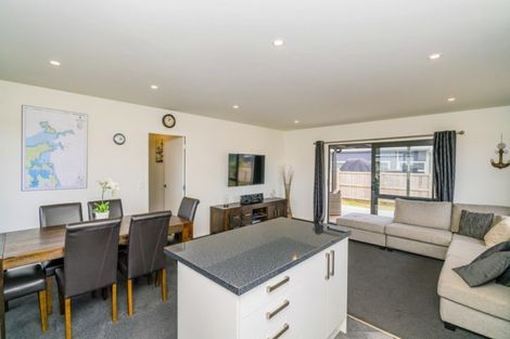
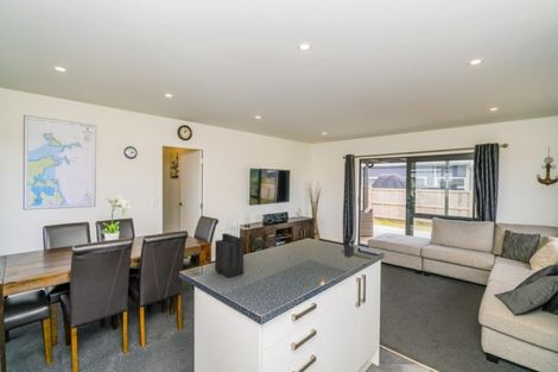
+ knife block (227, 245)
